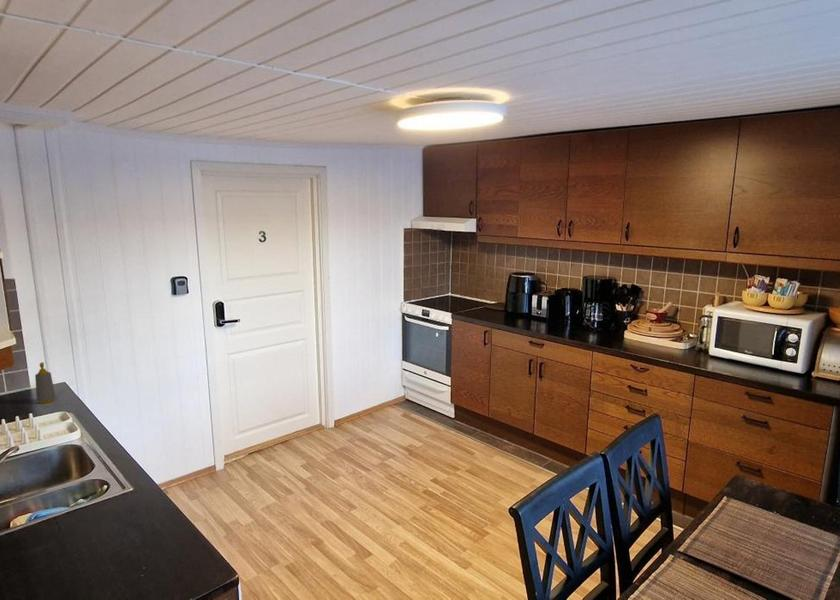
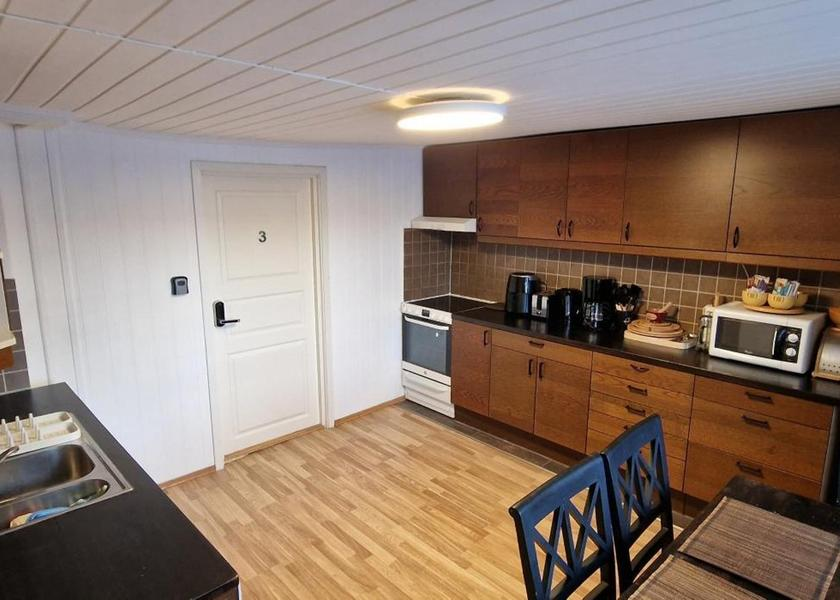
- soap bottle (44, 382)
